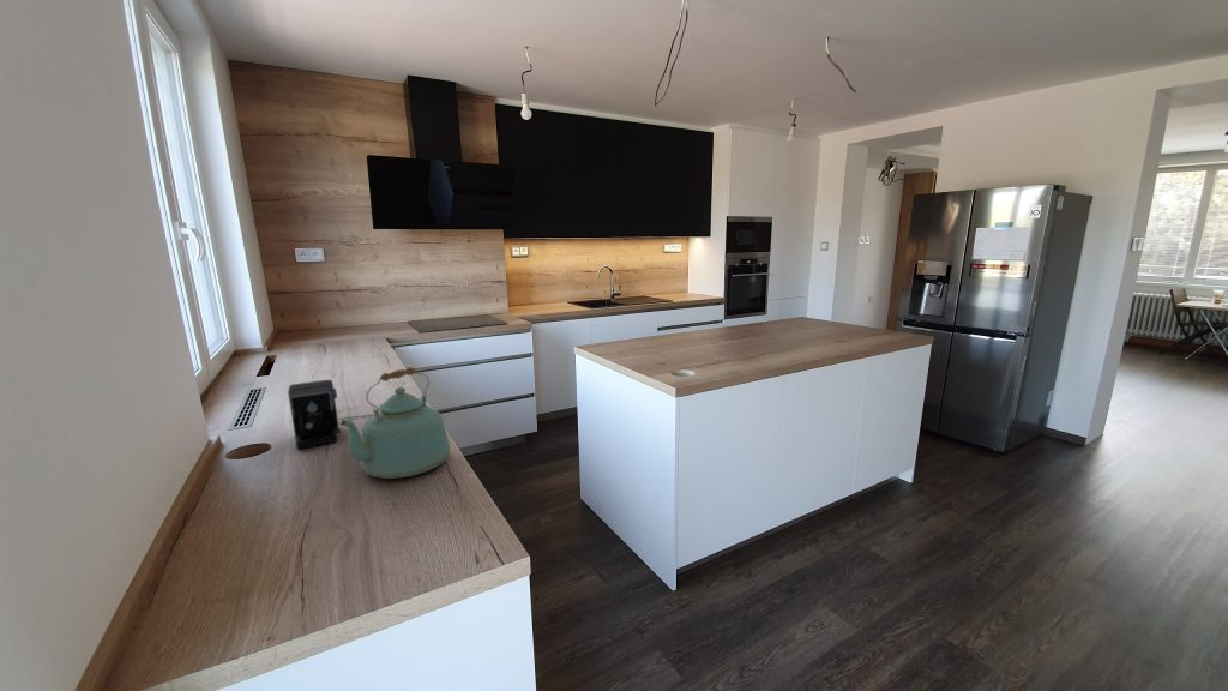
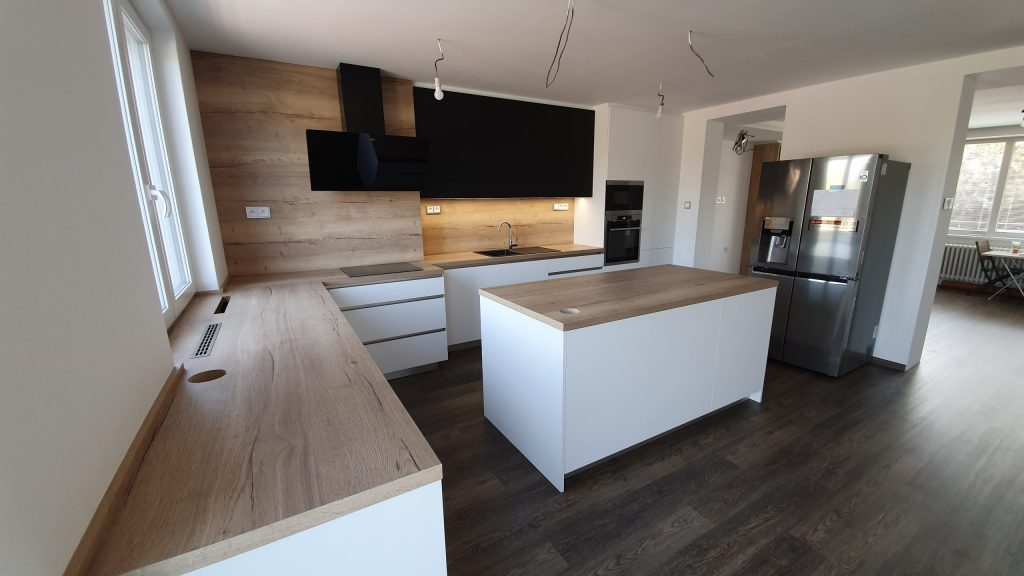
- kettle (395, 420)
- coffee maker (336, 409)
